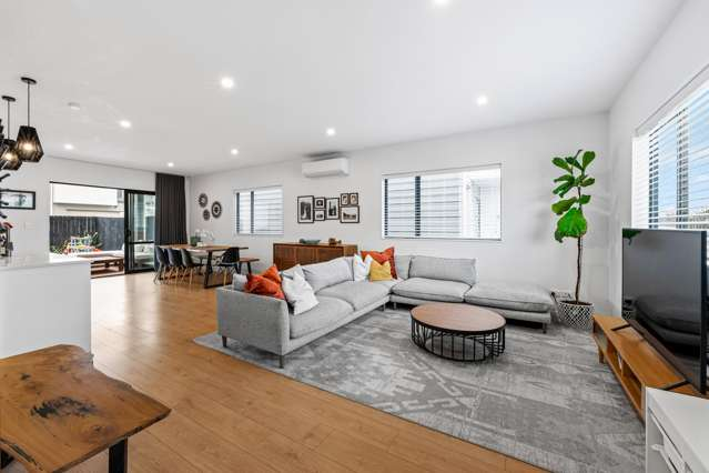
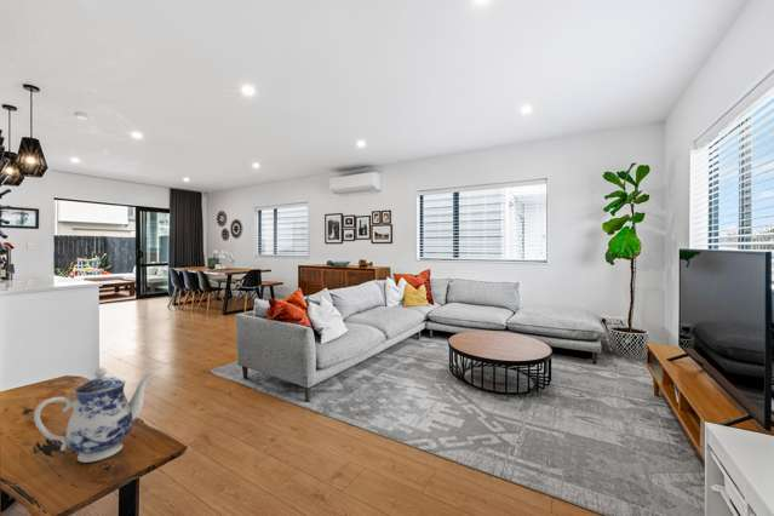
+ teapot (101, 409)
